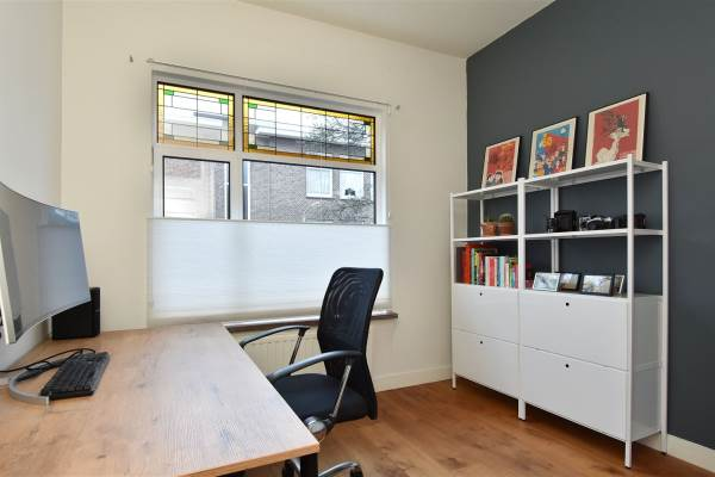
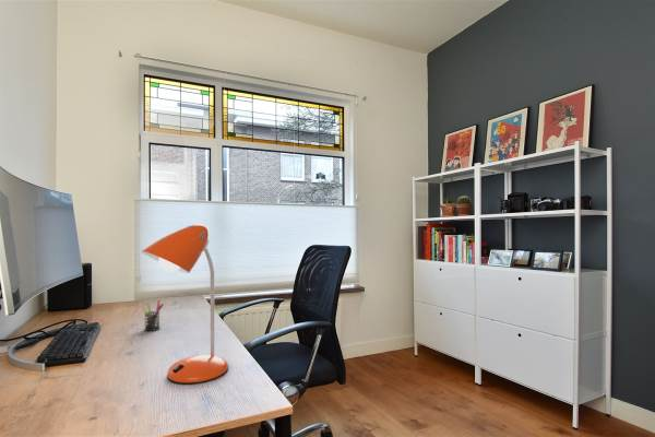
+ desk lamp (211, 299)
+ pen holder (152, 315)
